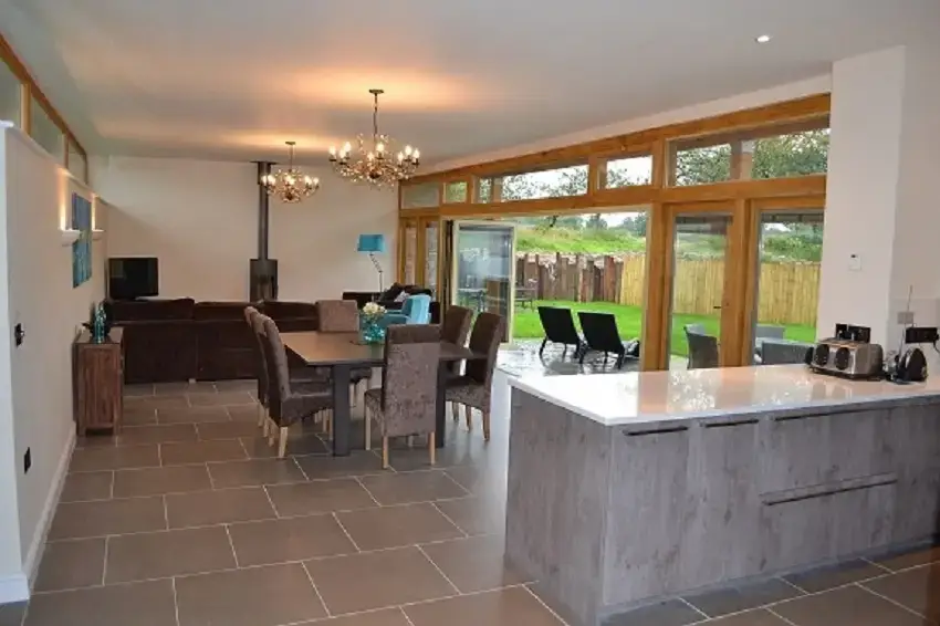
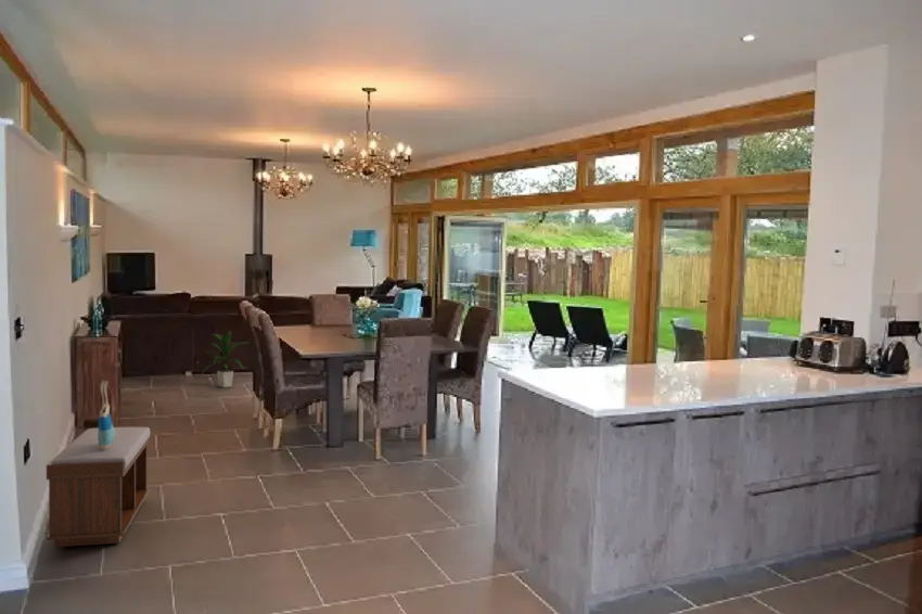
+ tote bag (105, 413)
+ indoor plant (222, 357)
+ bench (103, 481)
